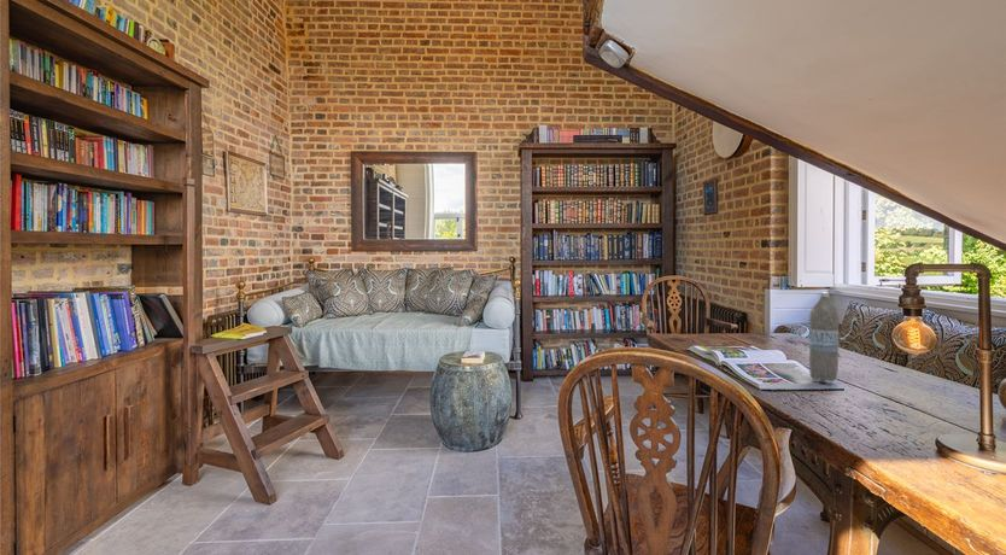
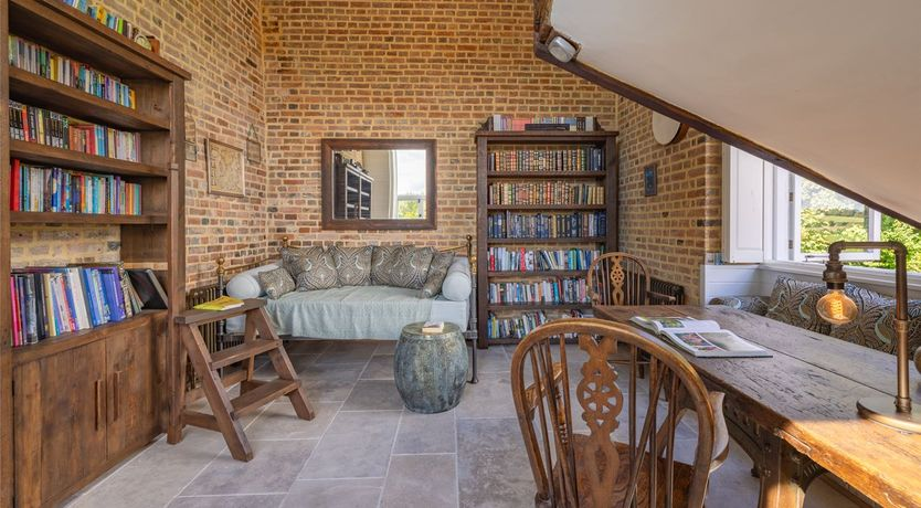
- water bottle (824, 337)
